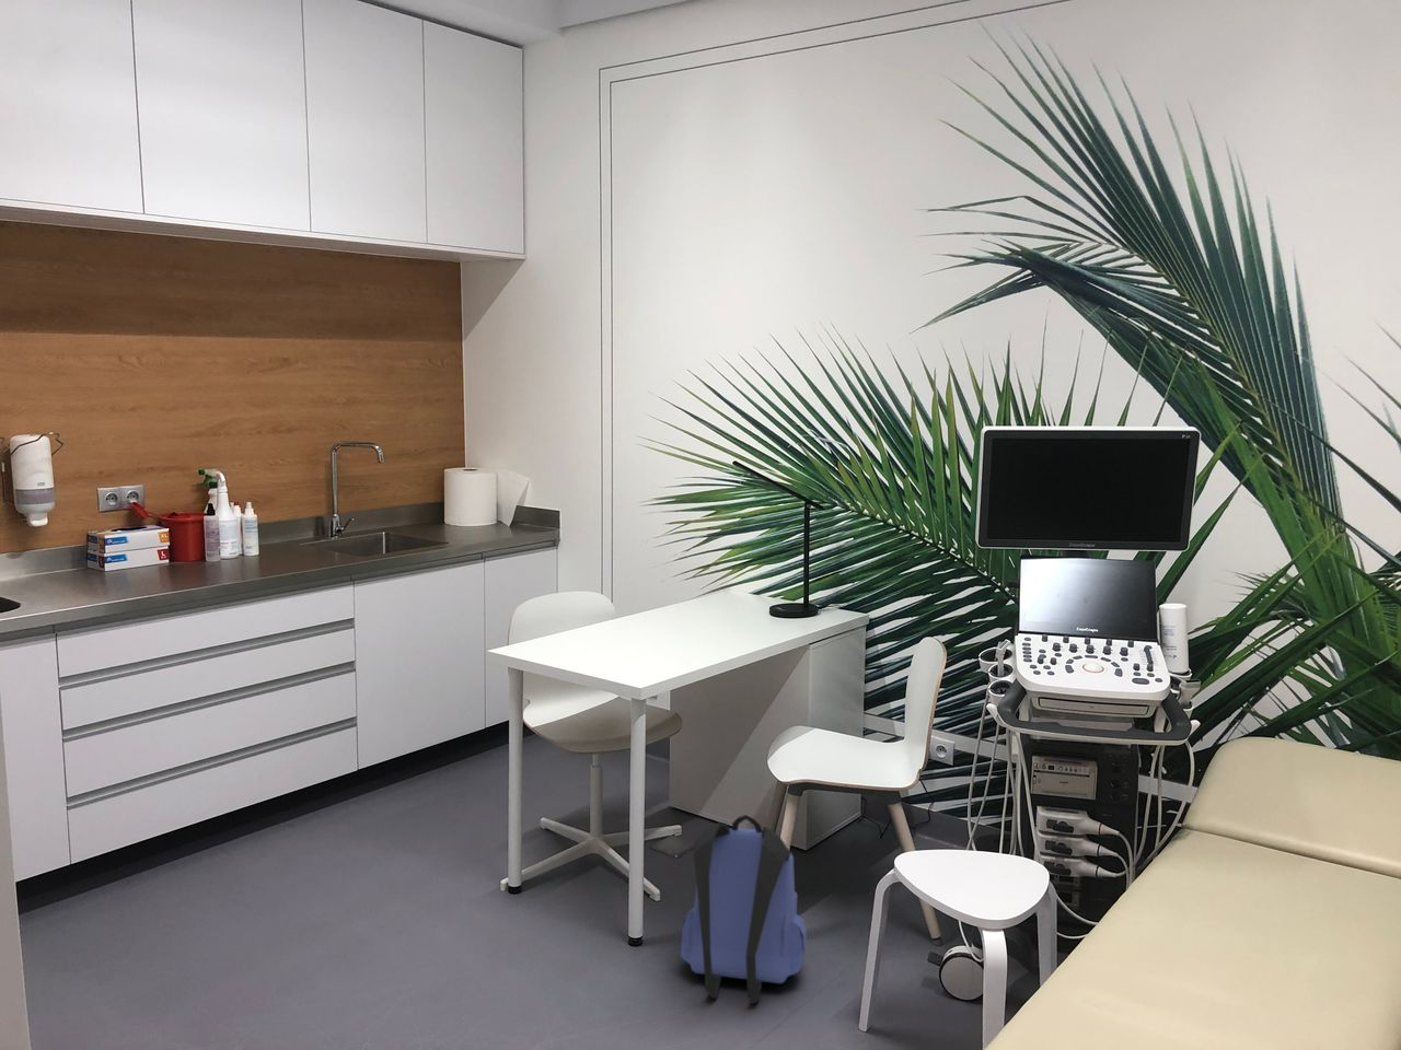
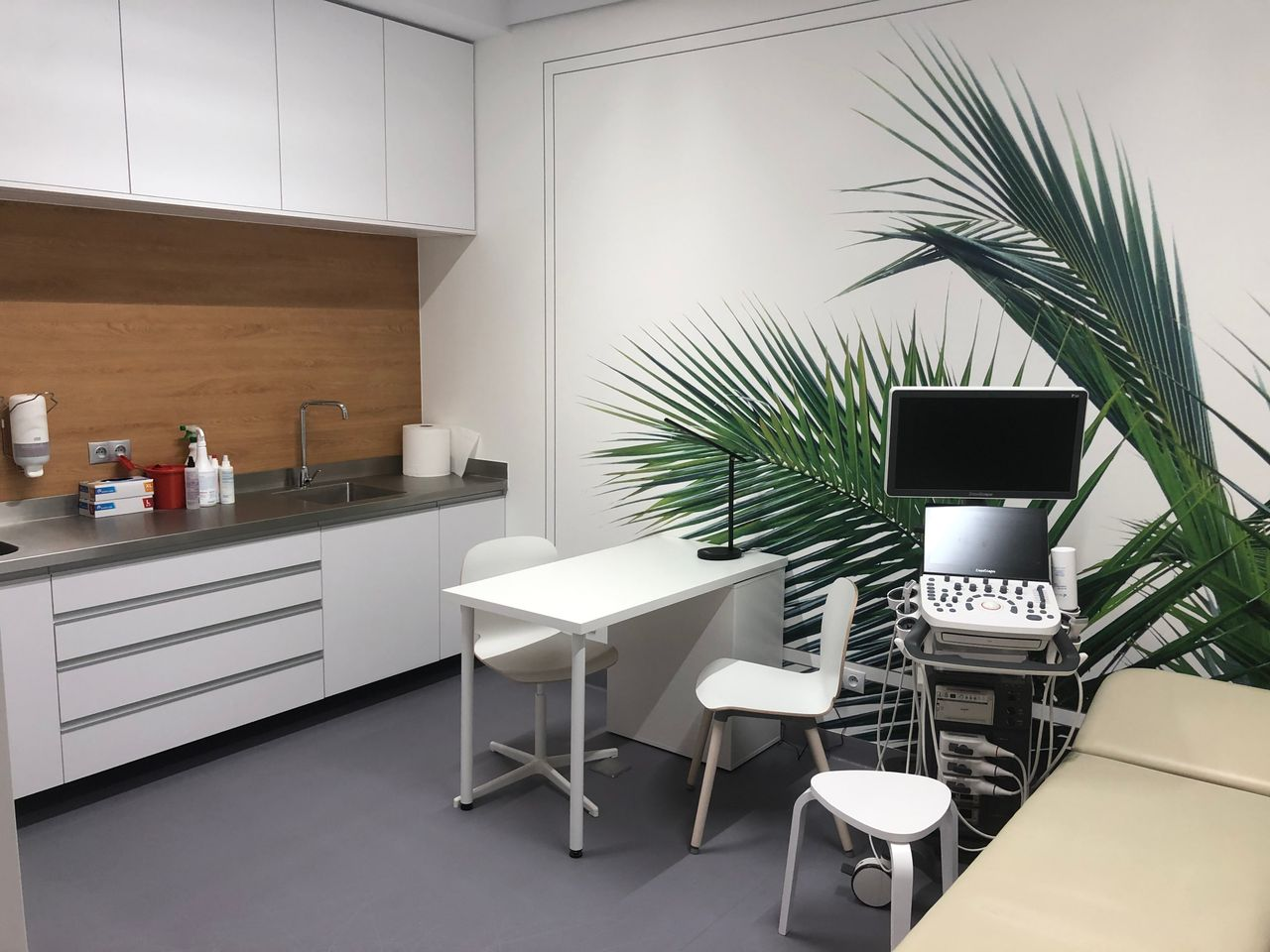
- backpack (740, 904)
